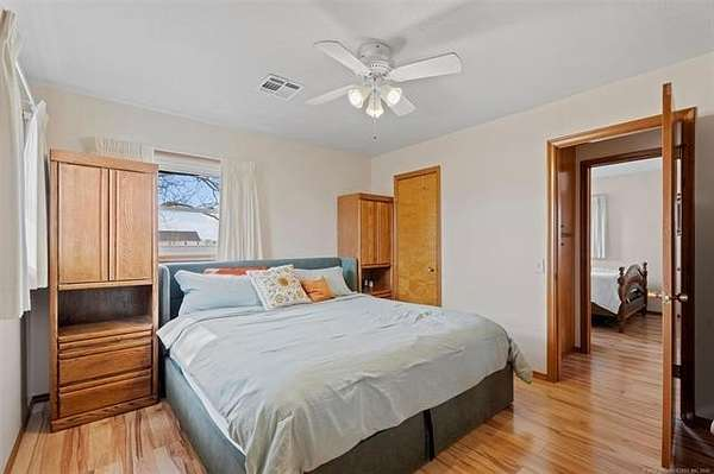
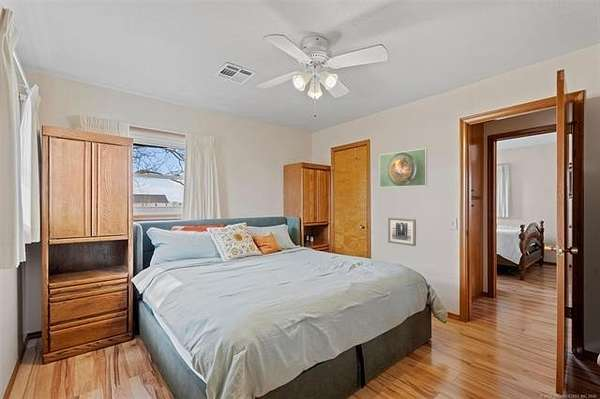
+ wall art (401, 231)
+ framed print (401, 169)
